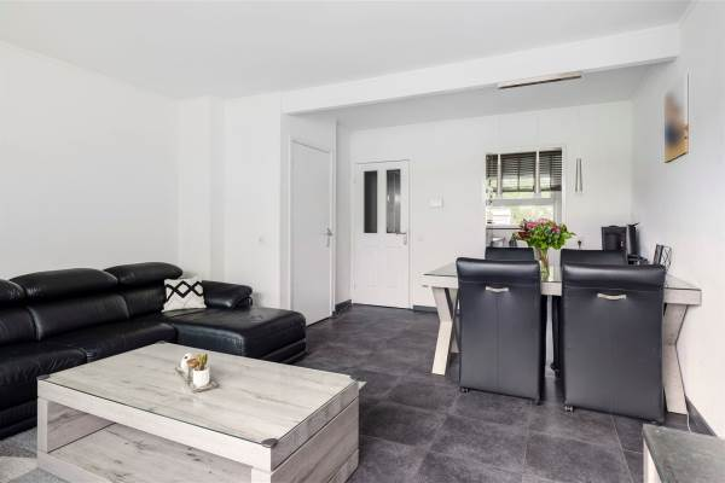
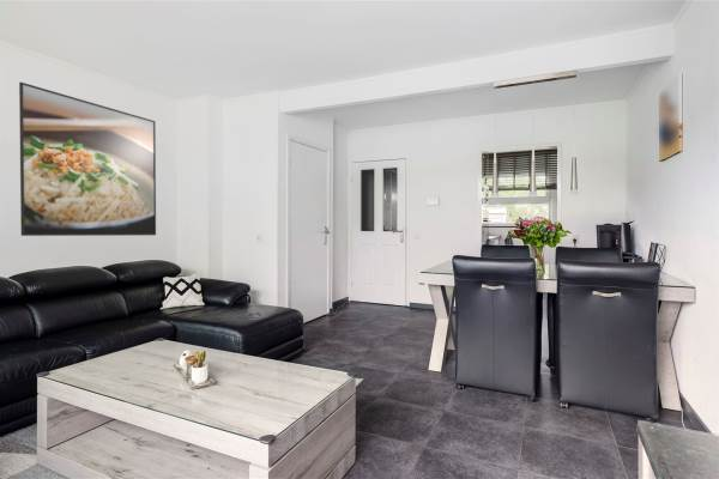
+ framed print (97, 170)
